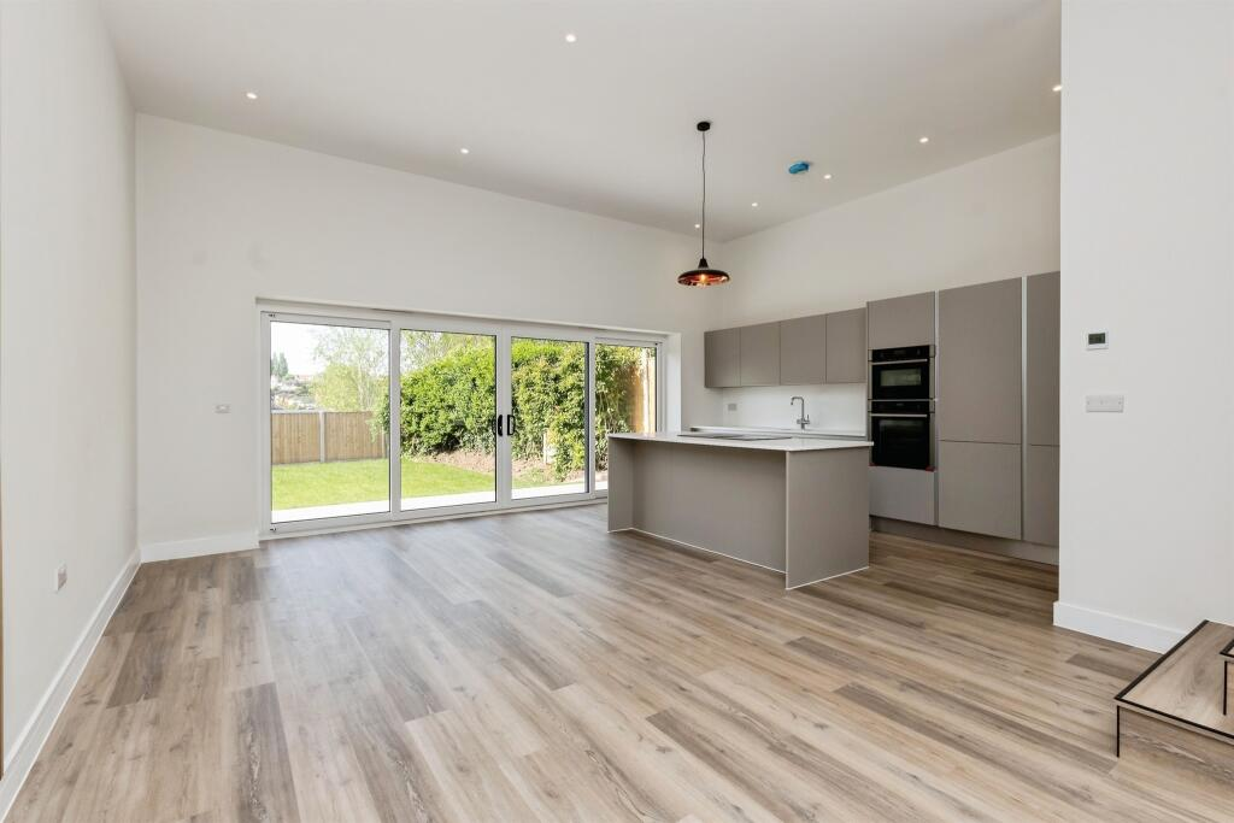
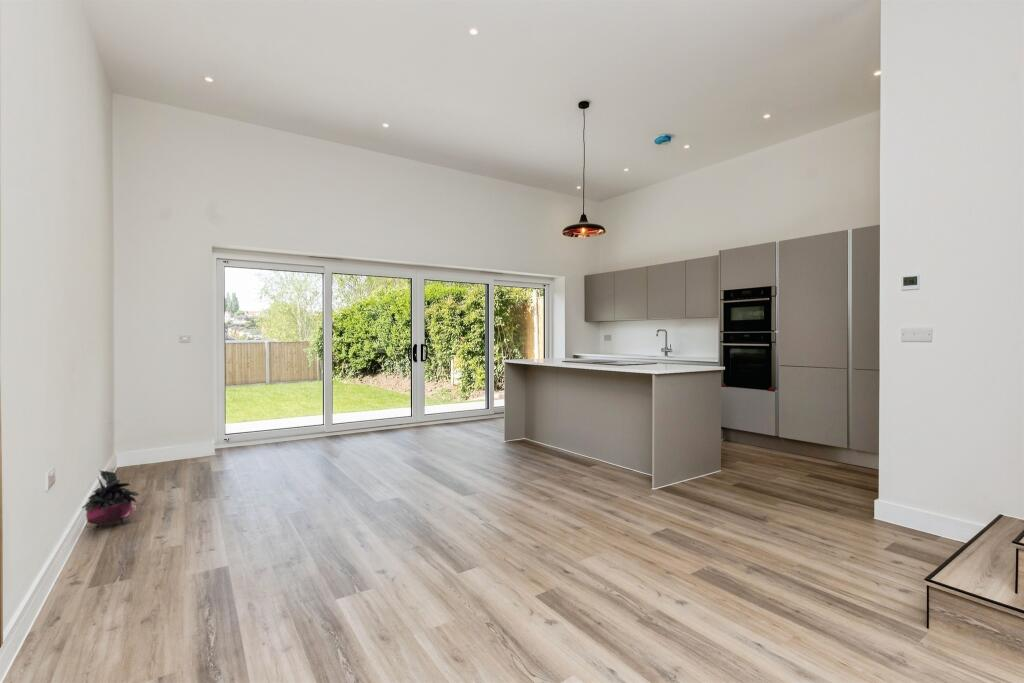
+ potted plant (112, 496)
